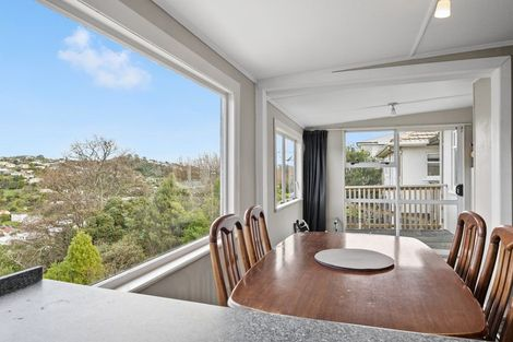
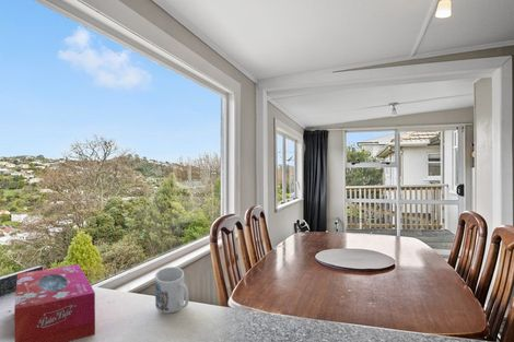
+ mug (174, 290)
+ tissue box (52, 302)
